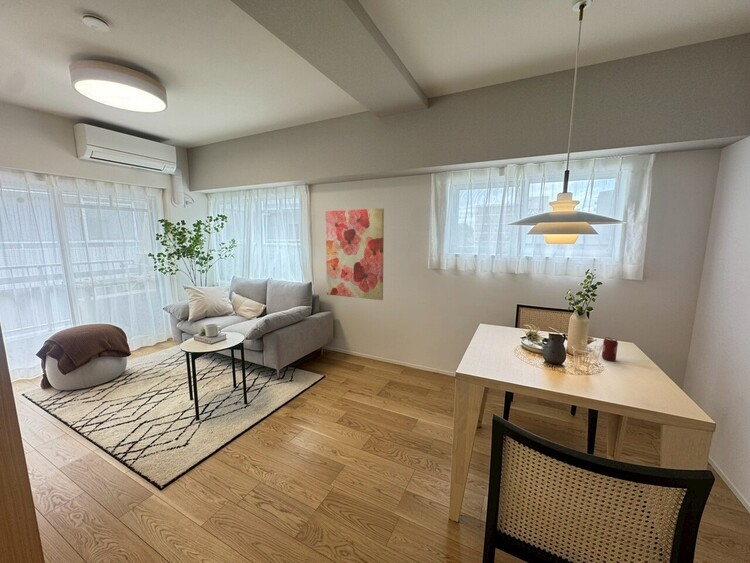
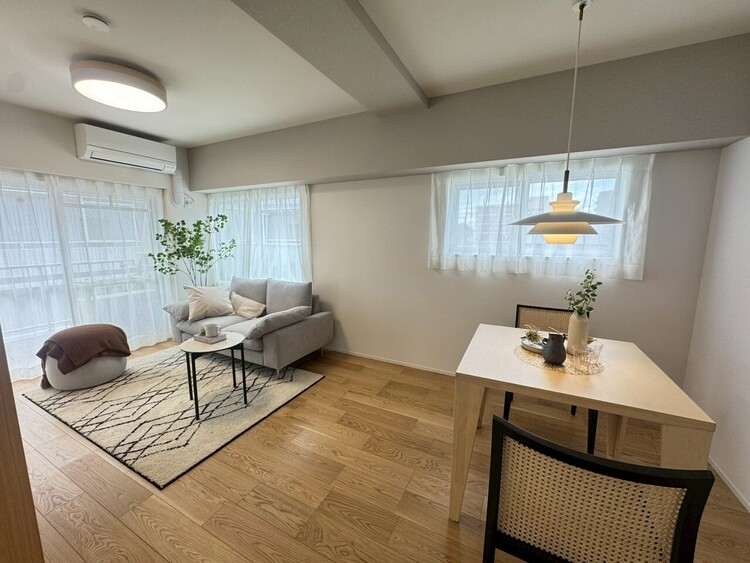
- beverage can (609, 348)
- wall art (353, 254)
